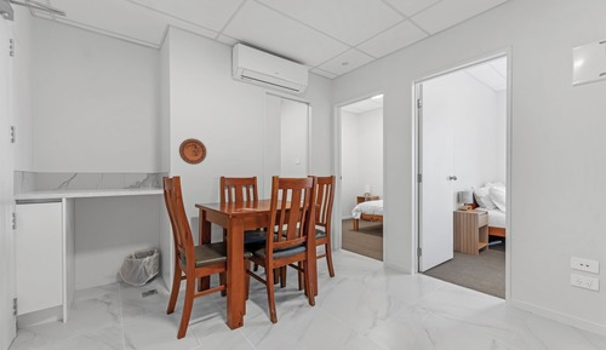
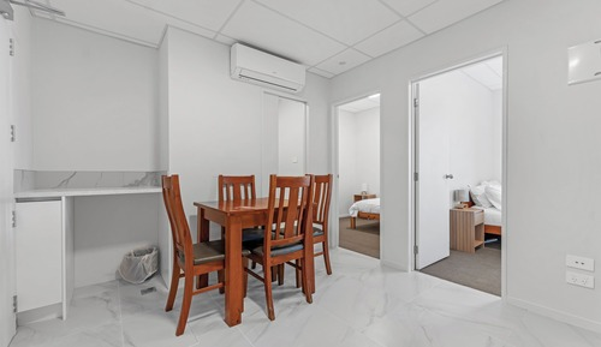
- decorative plate (193, 151)
